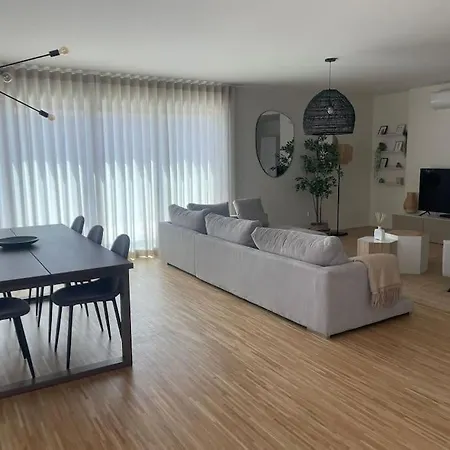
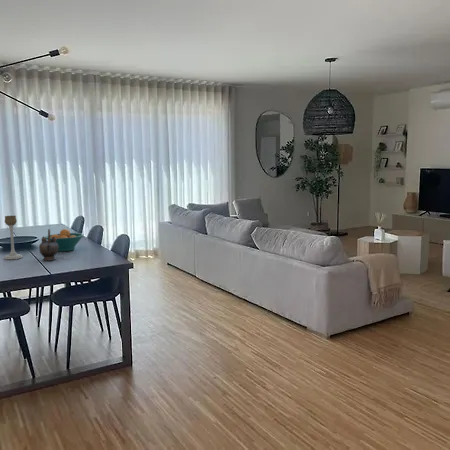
+ candle holder (11, 237)
+ teapot (48, 244)
+ fruit bowl (64, 239)
